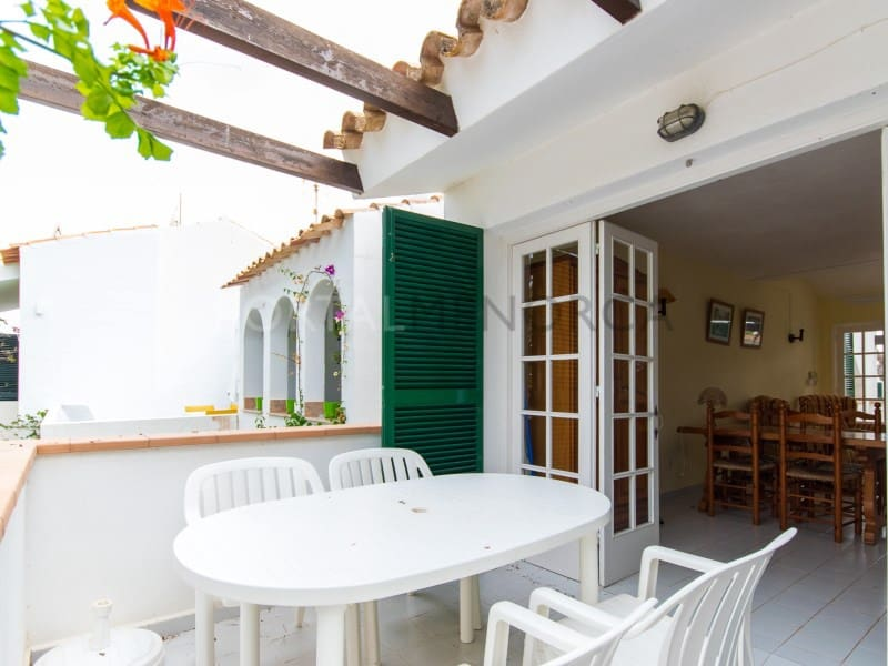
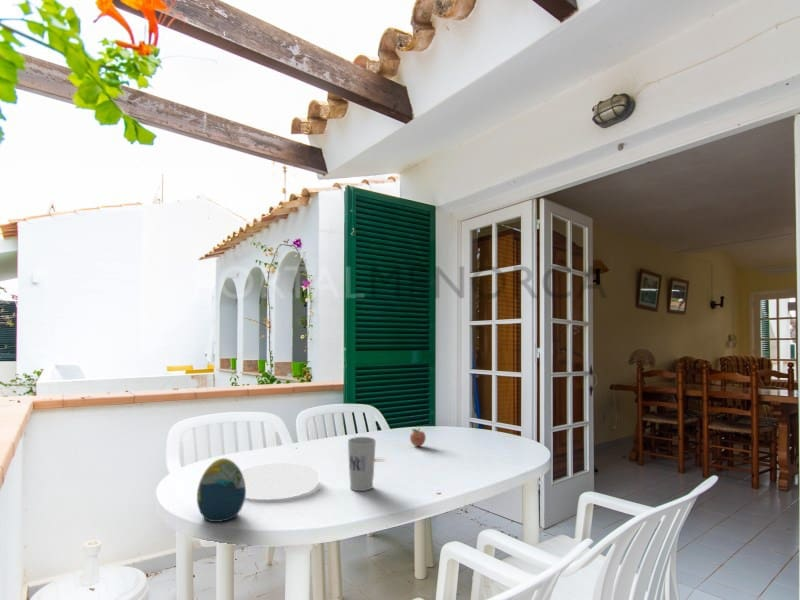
+ cup (361, 463)
+ fruit (417, 436)
+ decorative egg (221, 487)
+ plate (274, 479)
